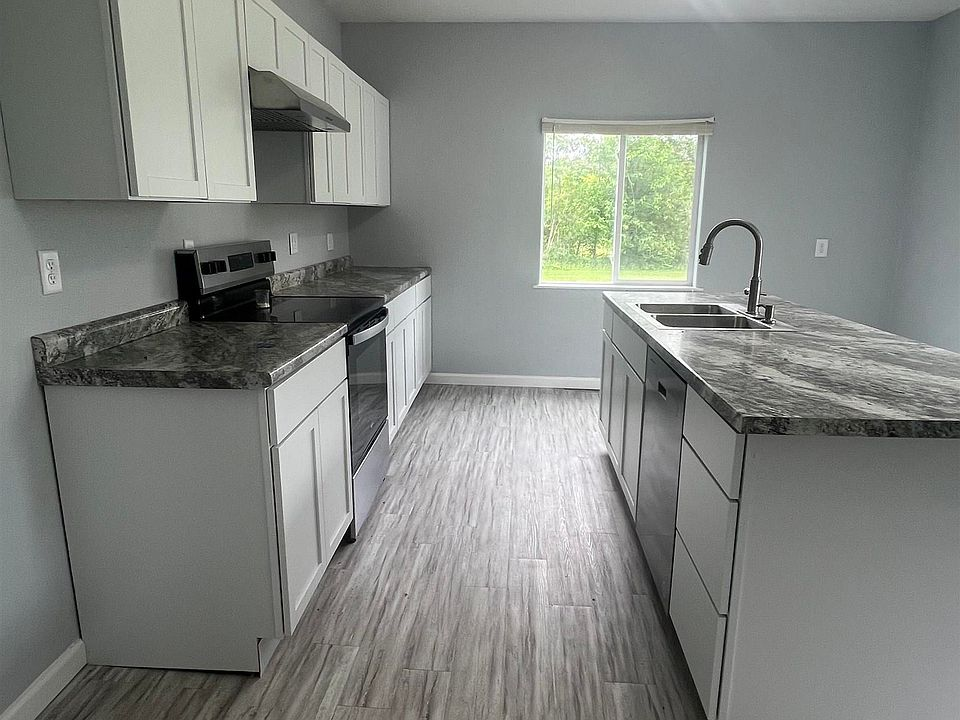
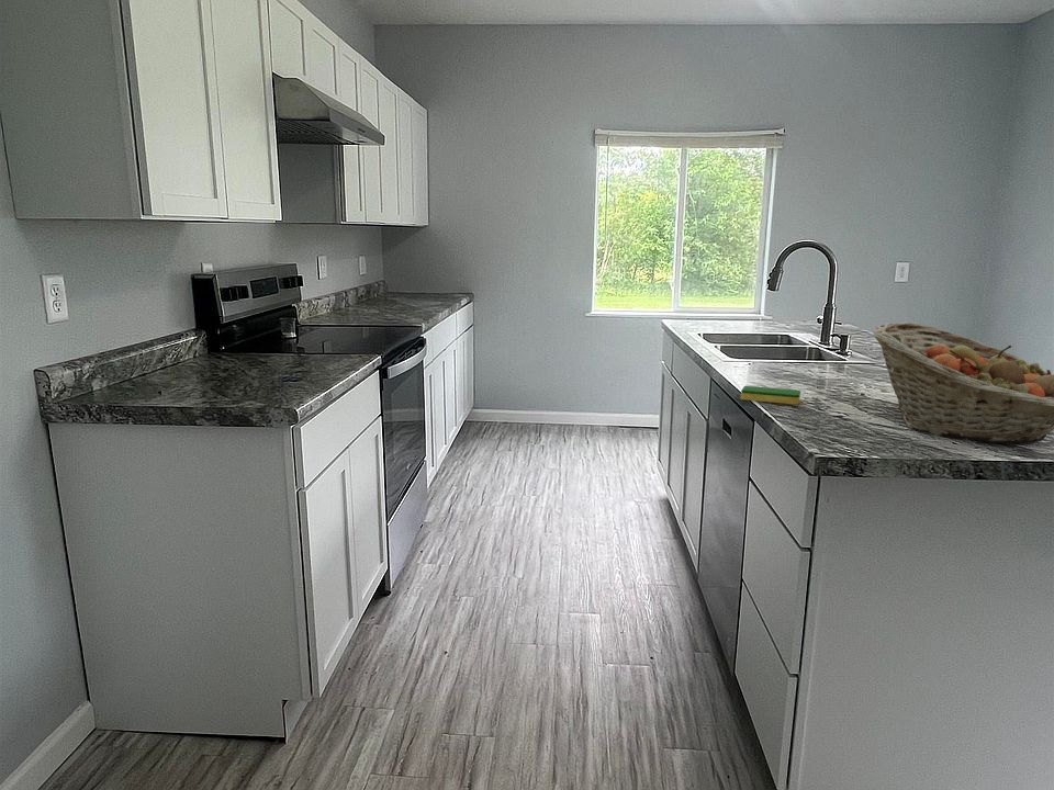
+ fruit basket (968, 377)
+ dish sponge (770, 394)
